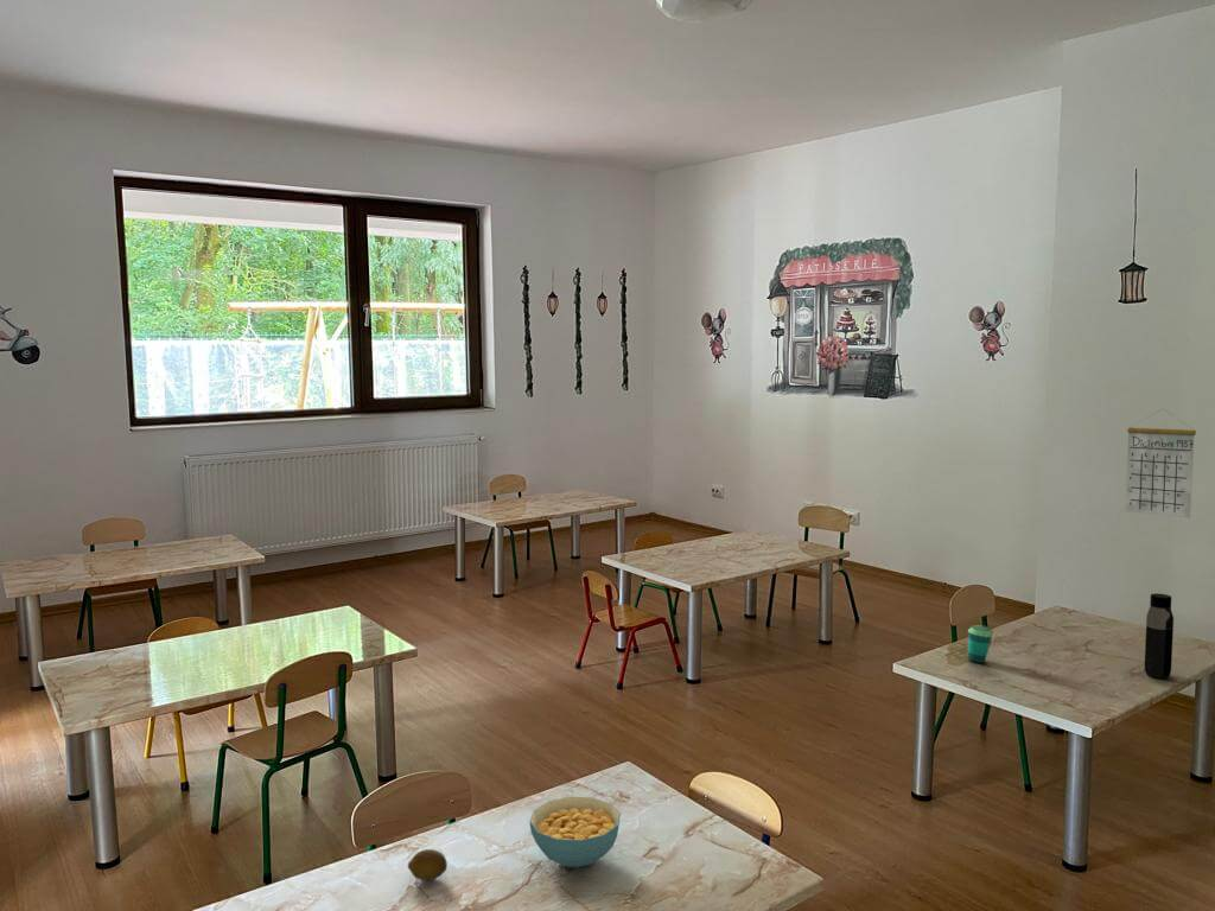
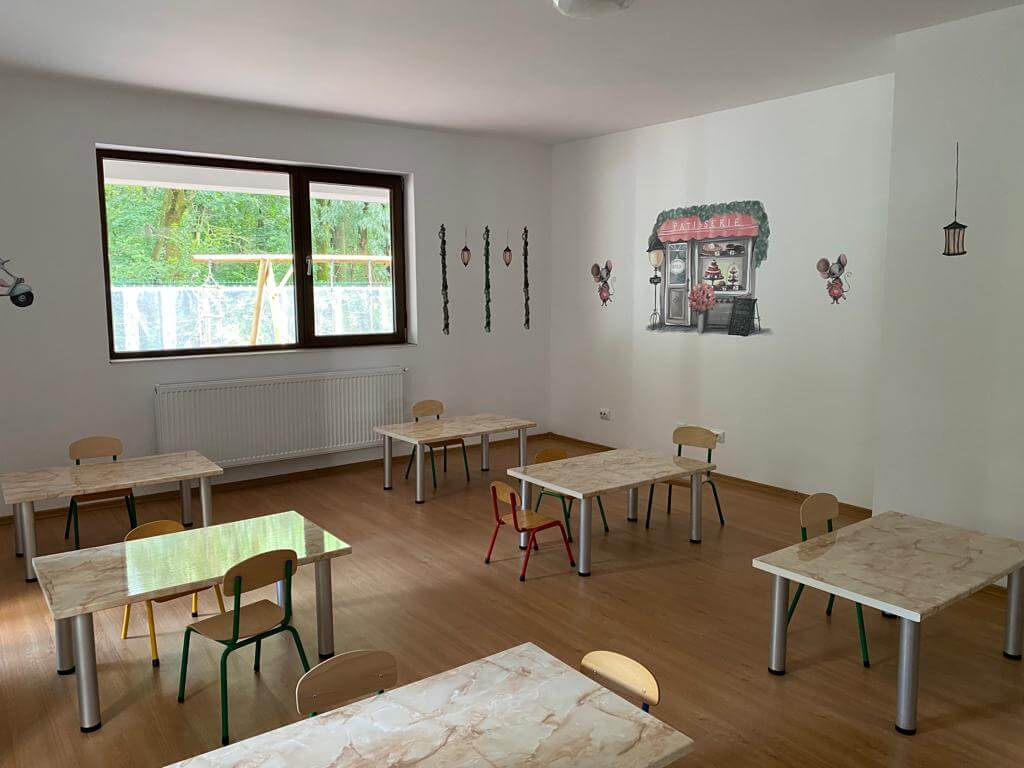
- cup (979, 644)
- water bottle (1159, 635)
- calendar (1159, 461)
- fruit (427, 865)
- cereal bowl (575, 839)
